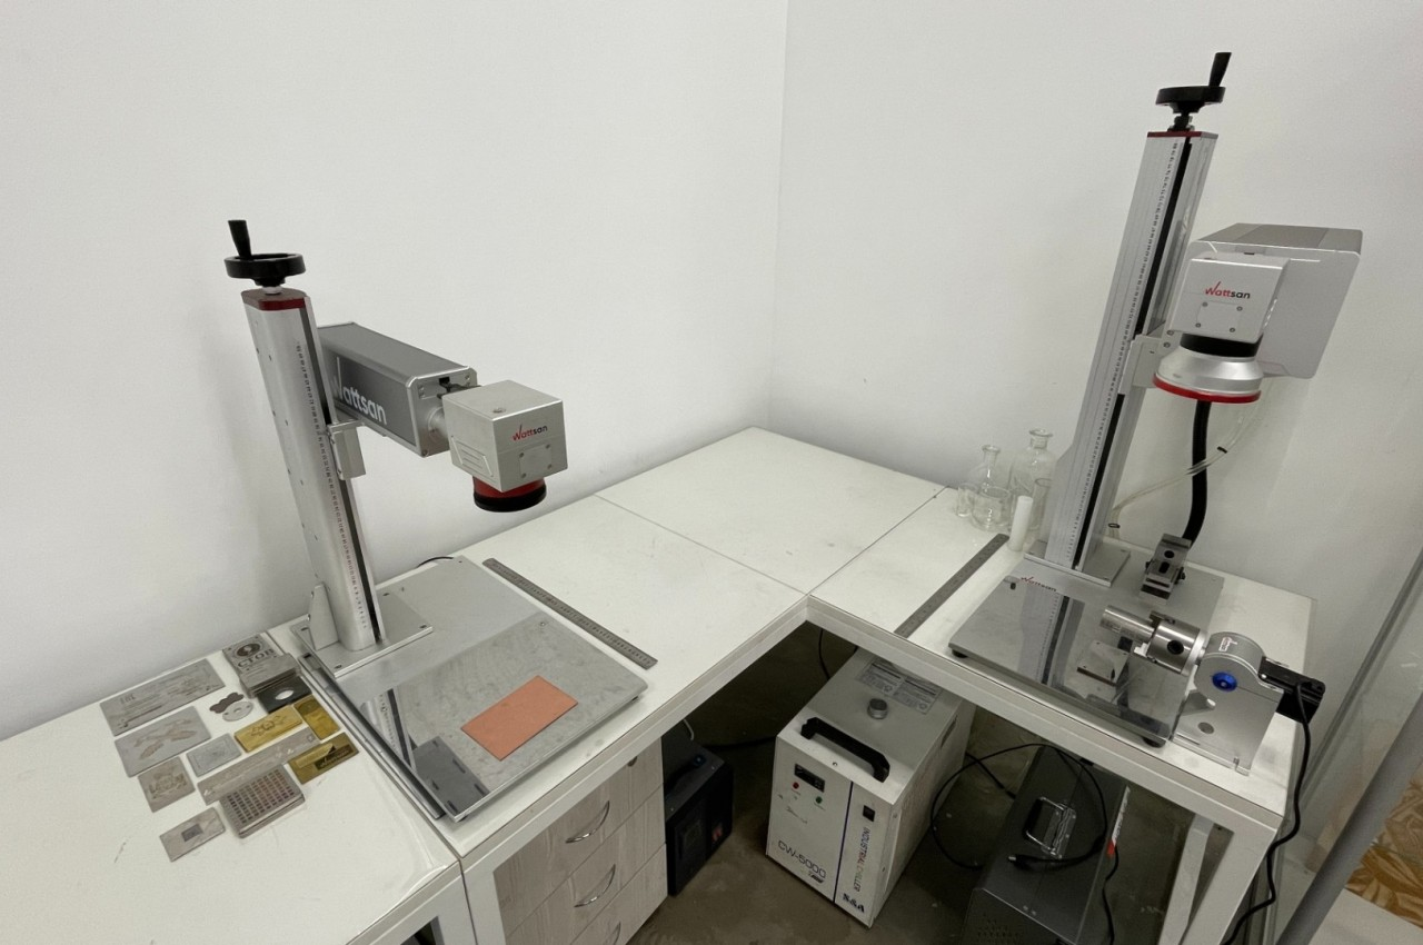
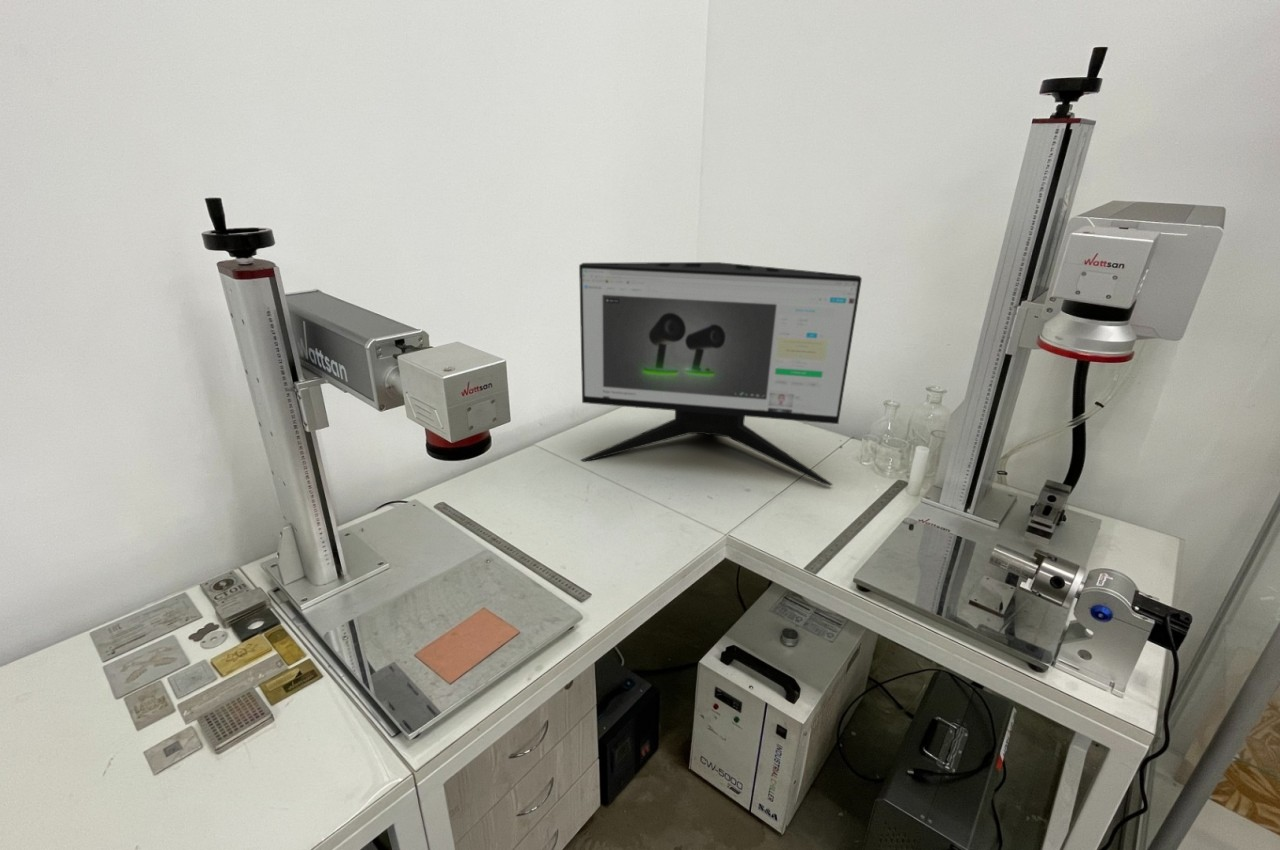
+ computer monitor (712, 361)
